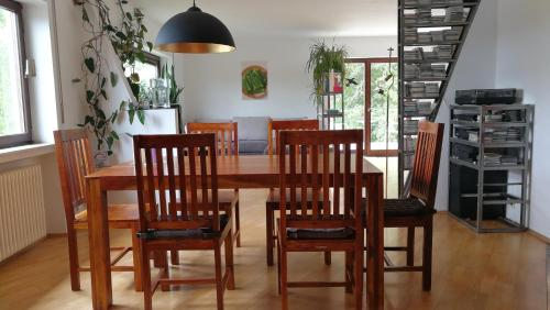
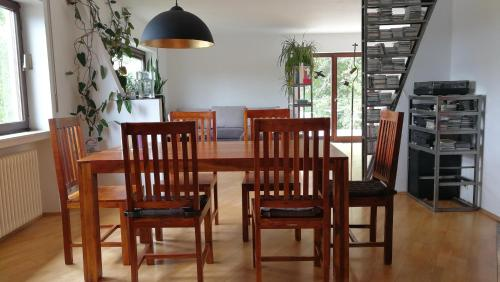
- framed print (254, 80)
